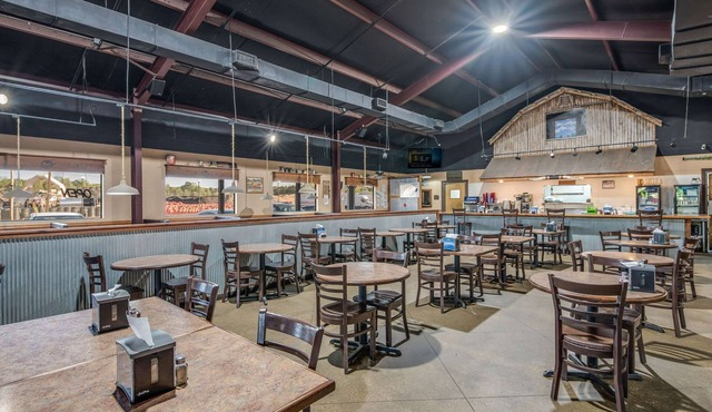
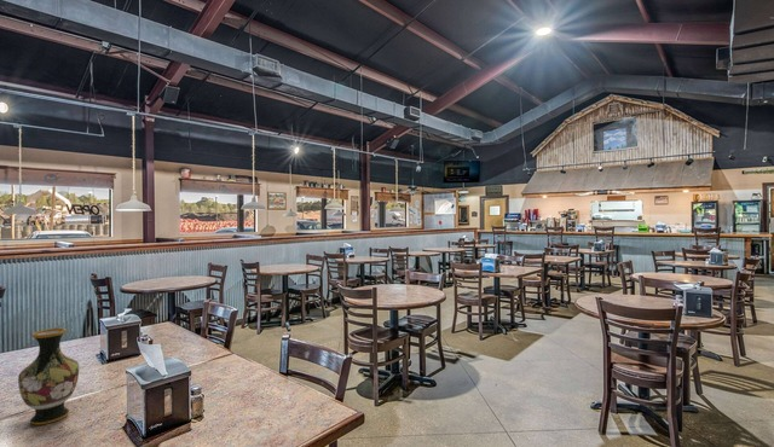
+ vase (50, 373)
